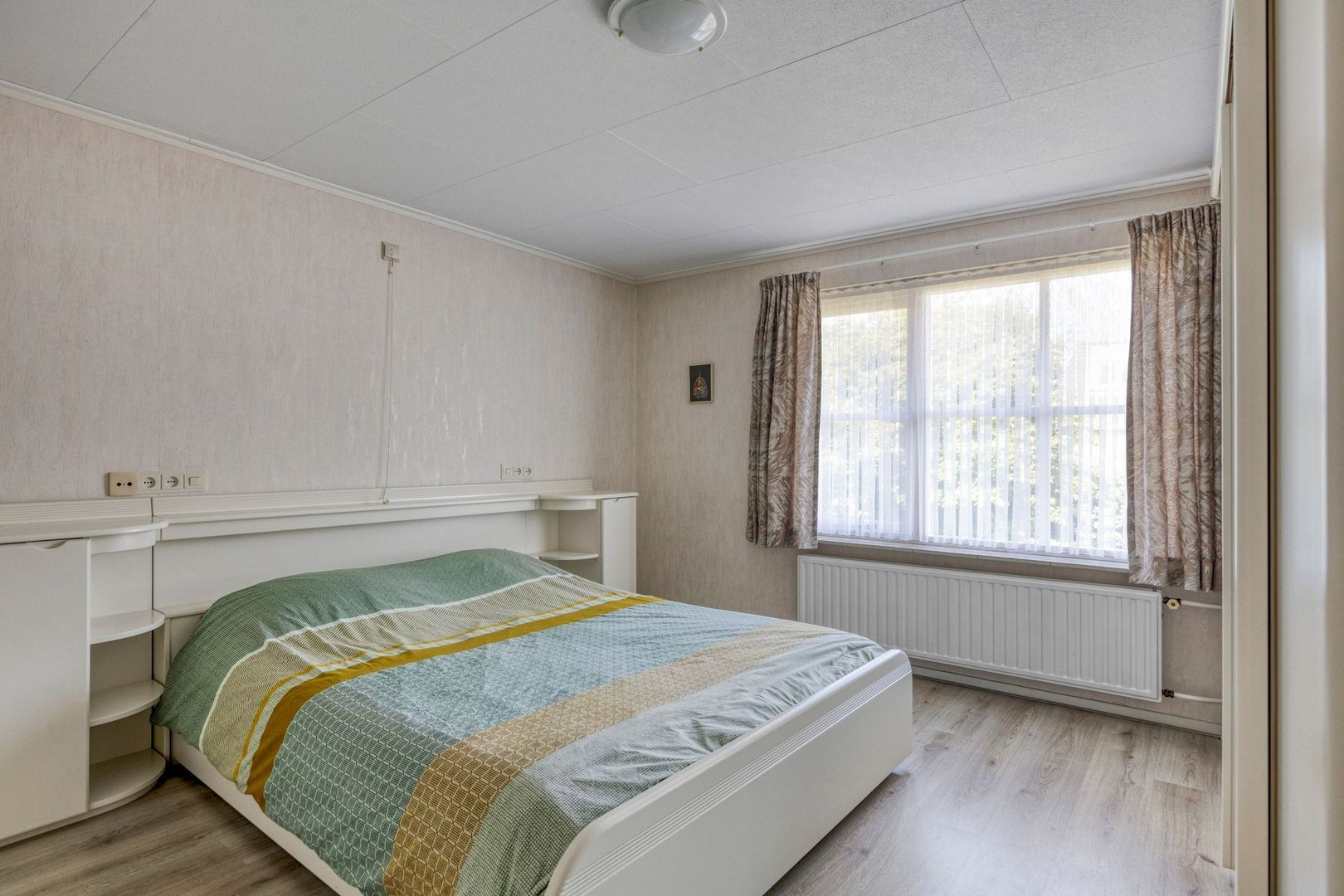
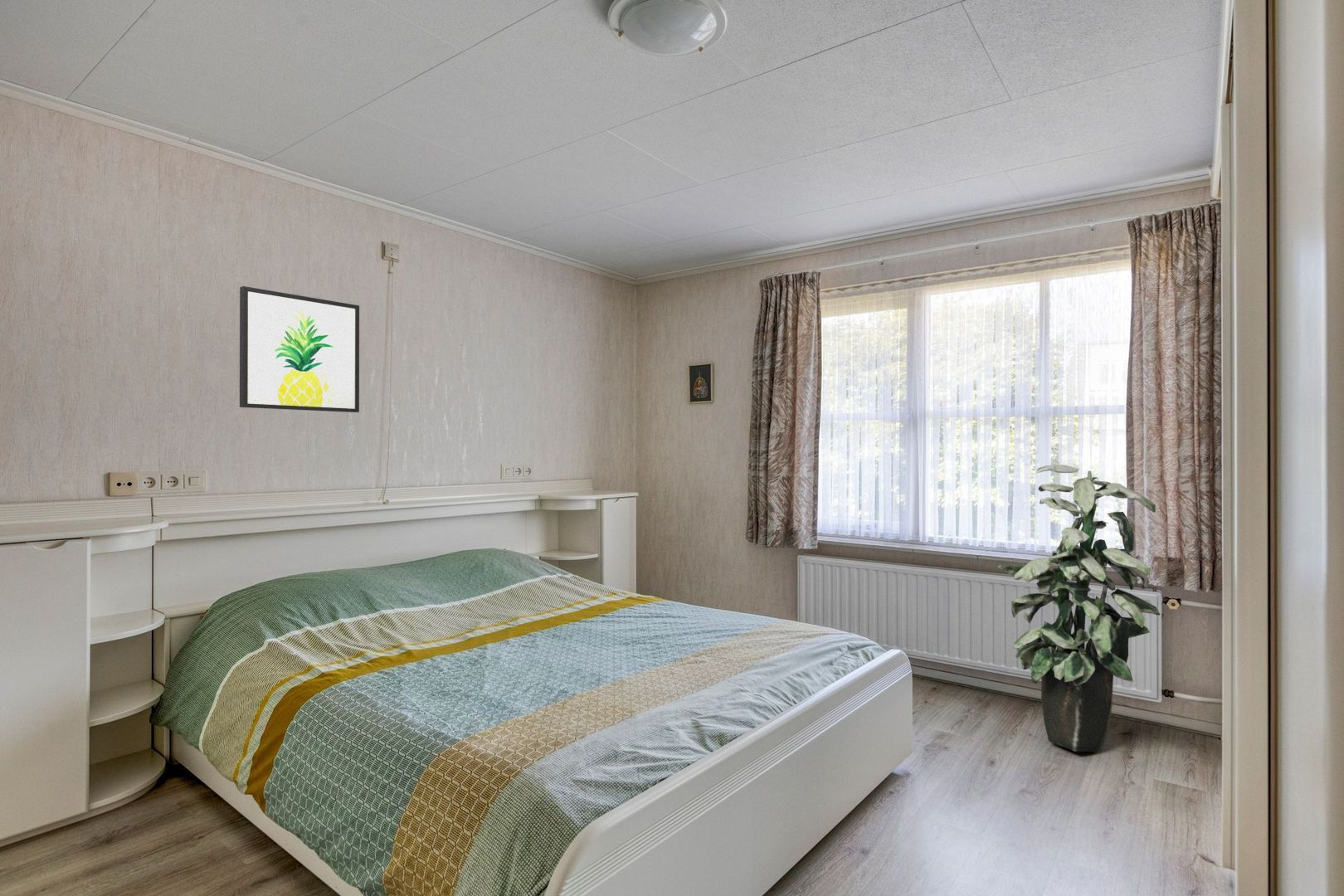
+ wall art (303, 353)
+ indoor plant (1074, 602)
